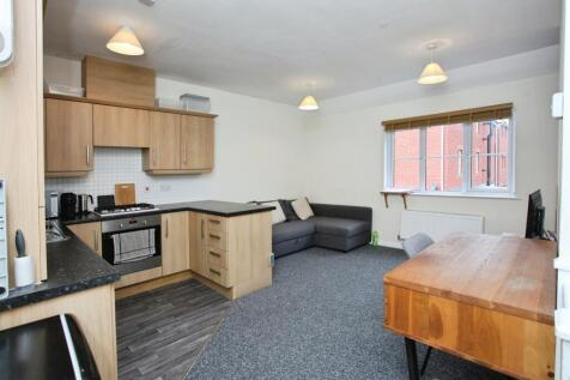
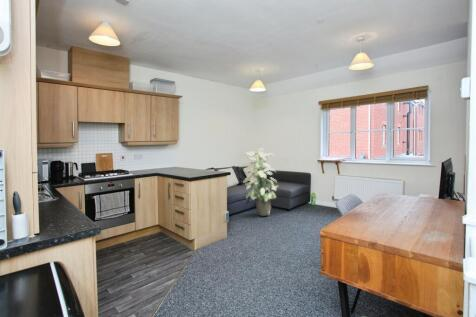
+ indoor plant (260, 181)
